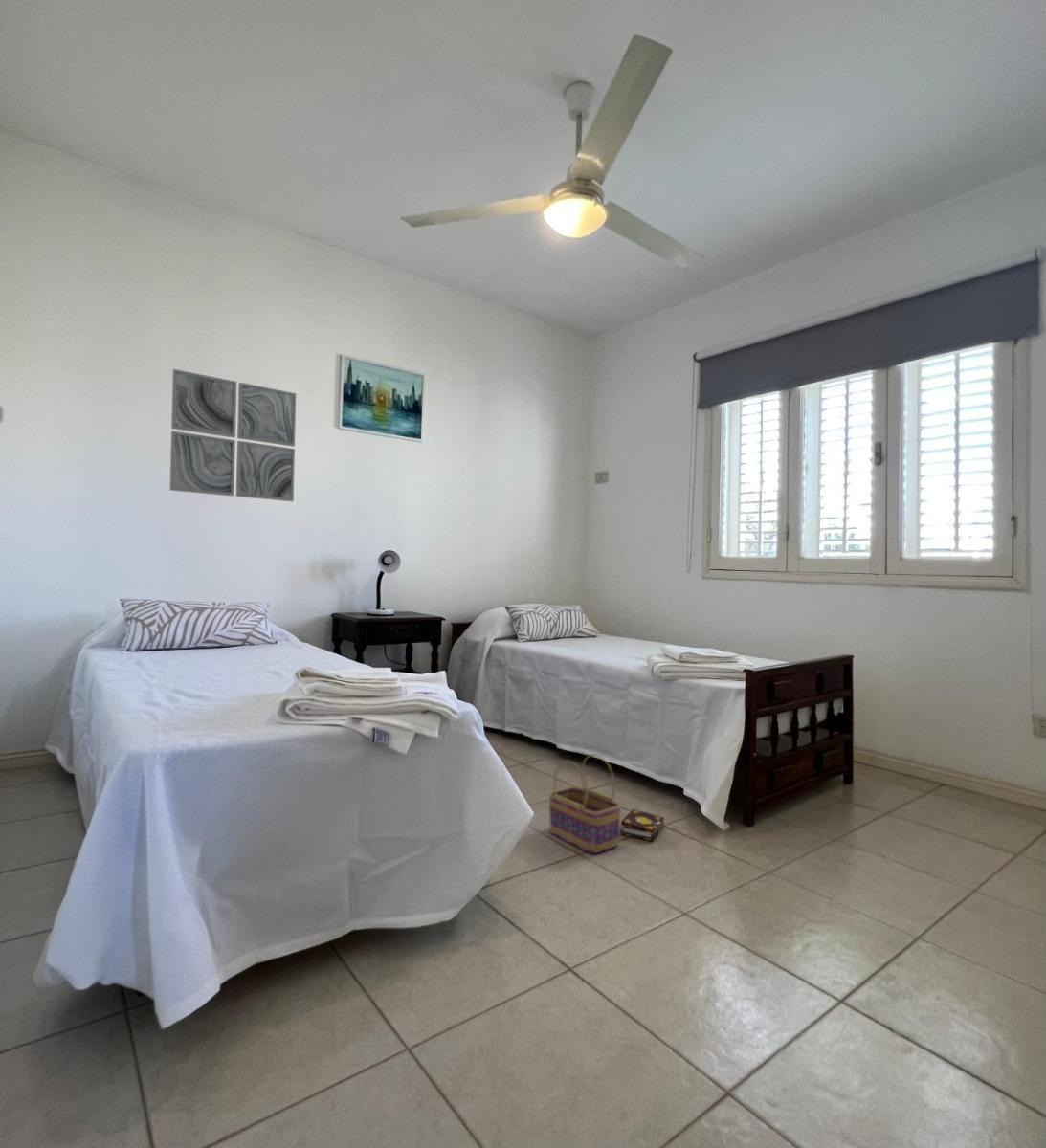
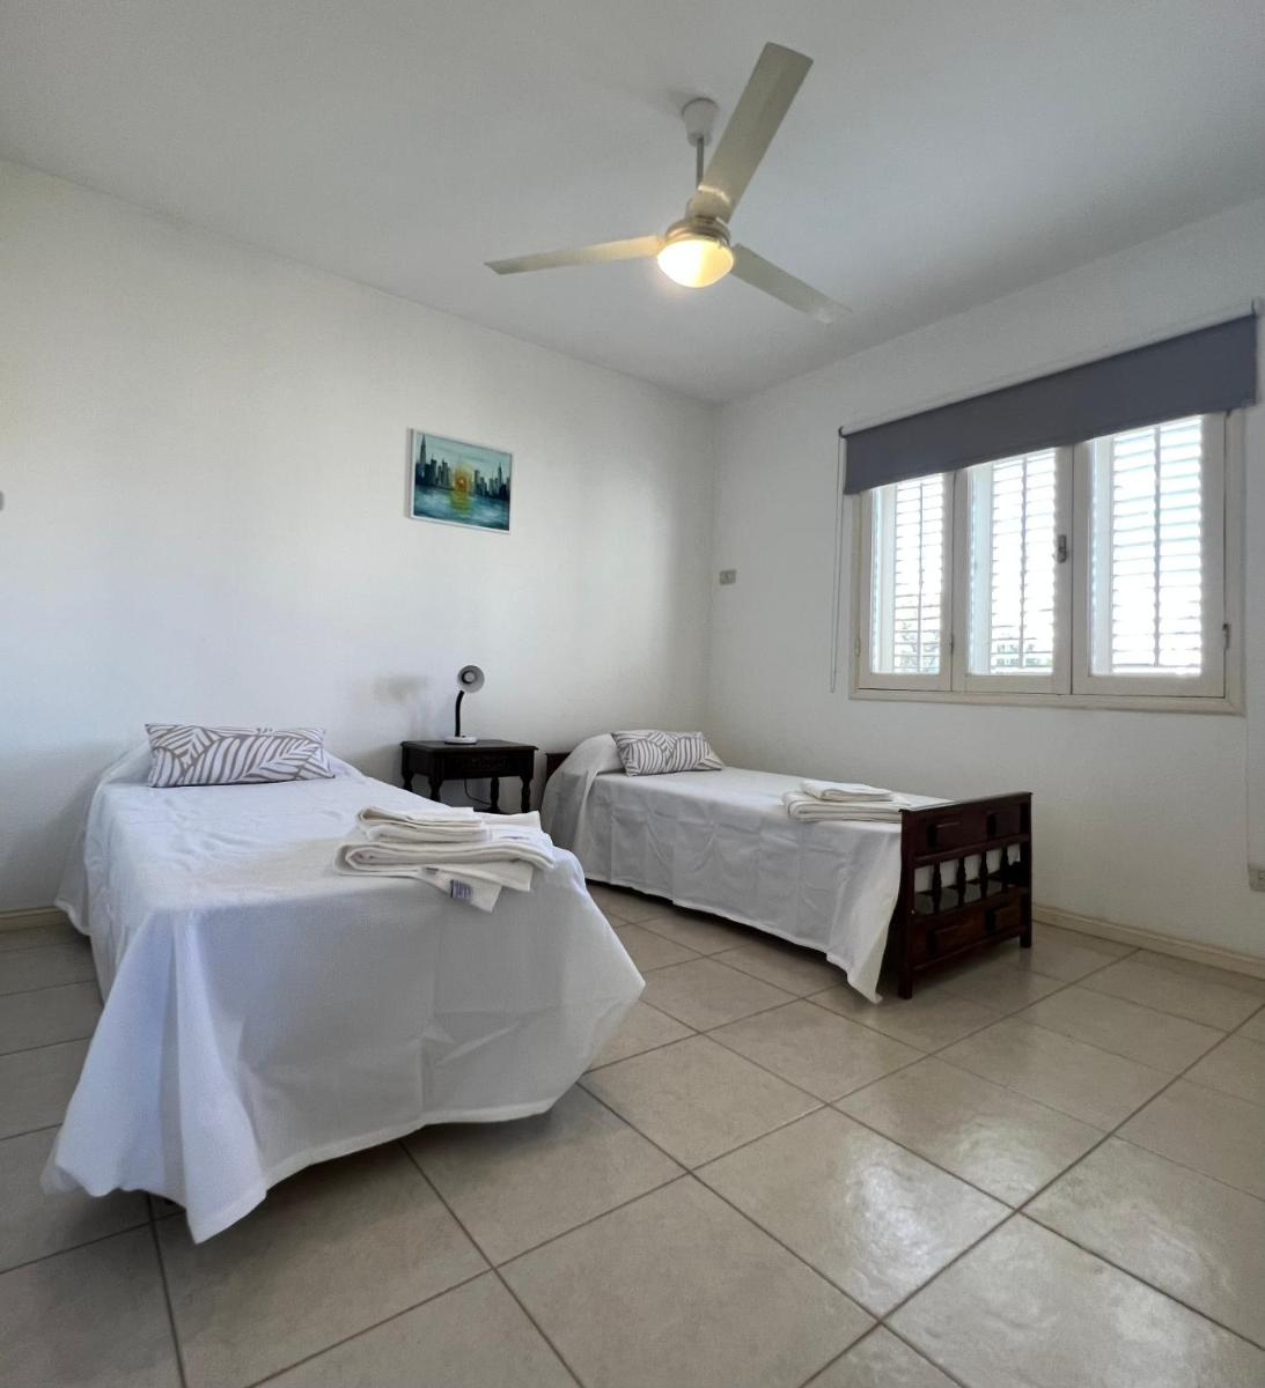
- basket (584, 798)
- book (642, 824)
- wall art (234, 440)
